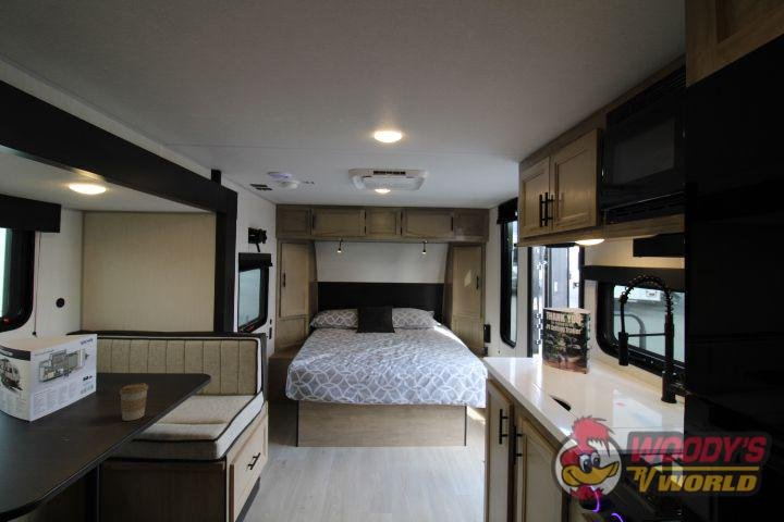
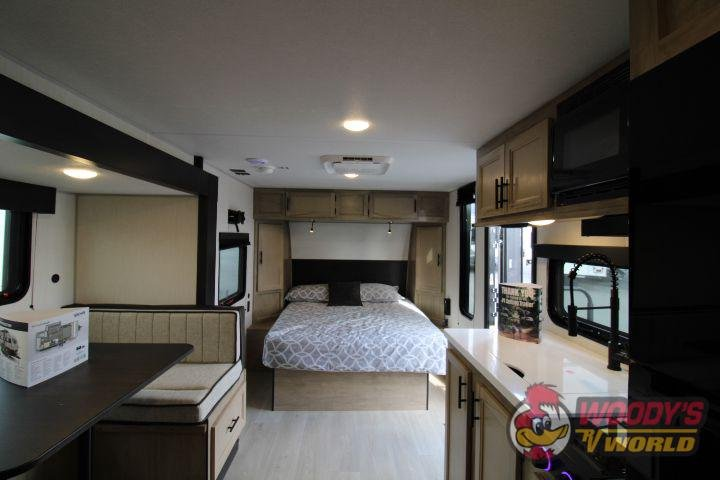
- coffee cup (134, 400)
